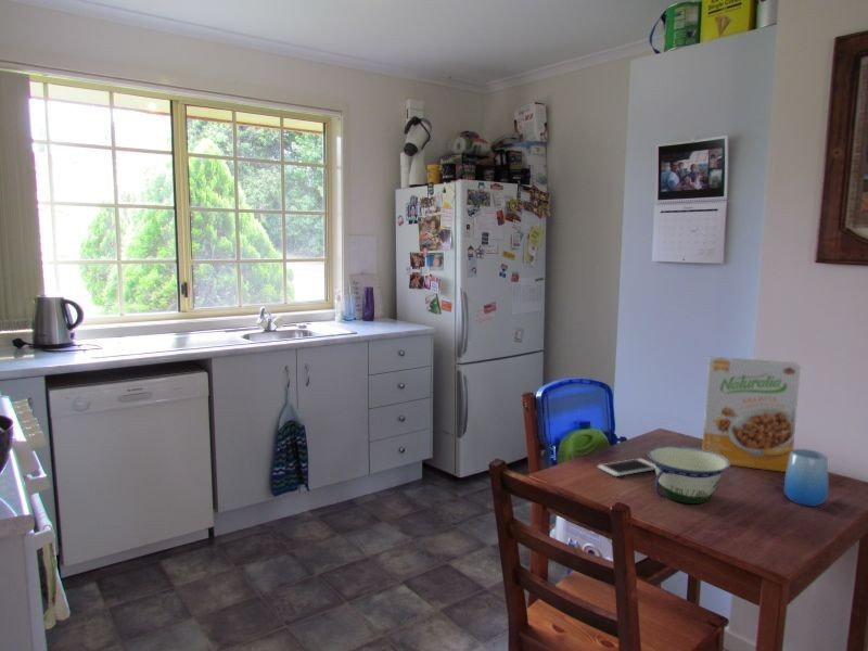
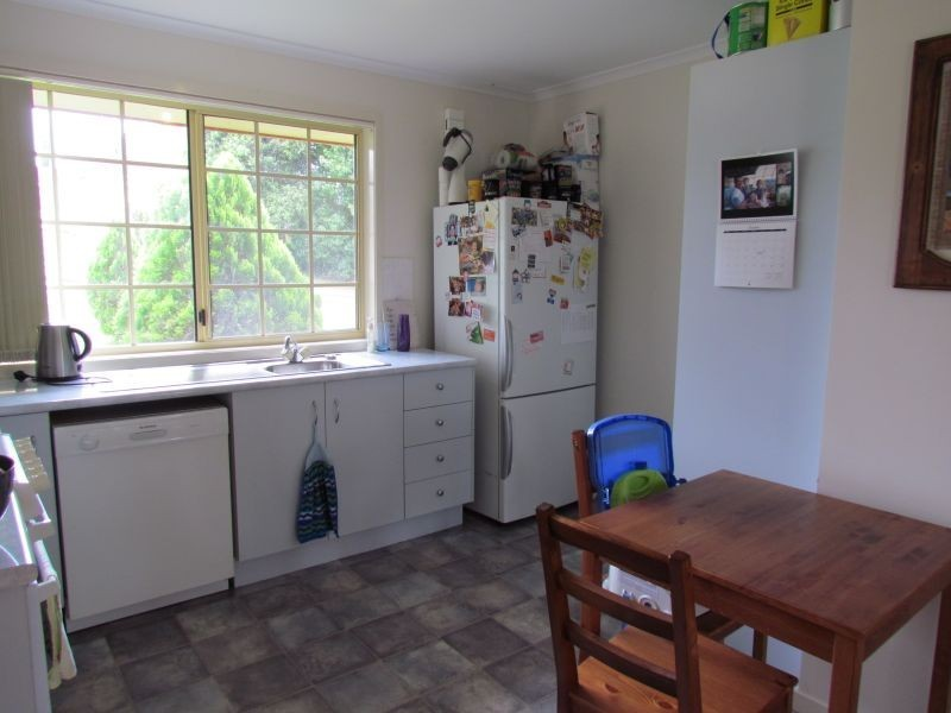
- cell phone (628, 467)
- bowl (685, 476)
- cereal box (749, 412)
- cup (806, 476)
